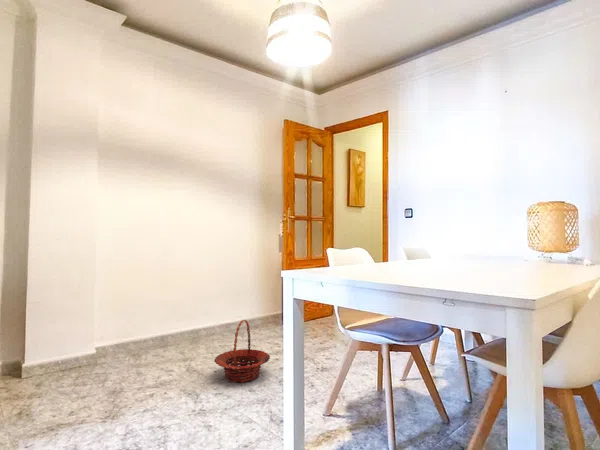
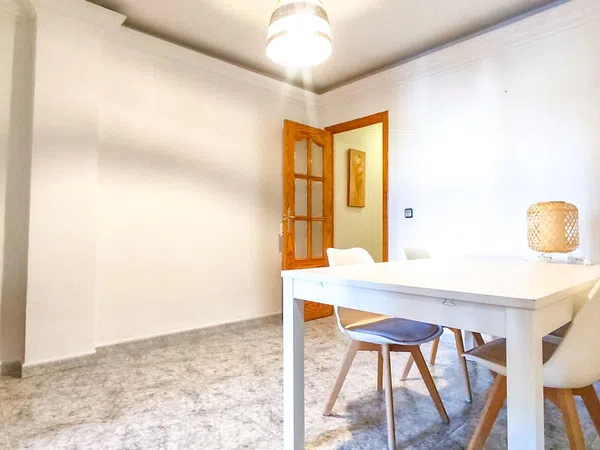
- basket (242, 349)
